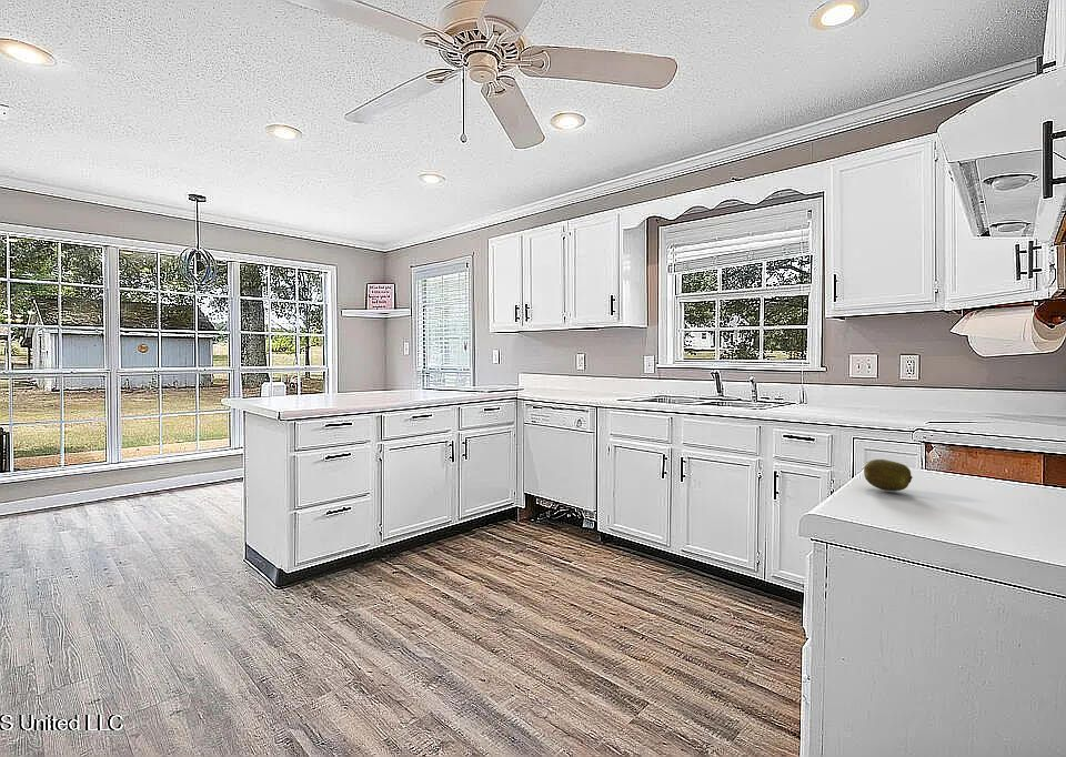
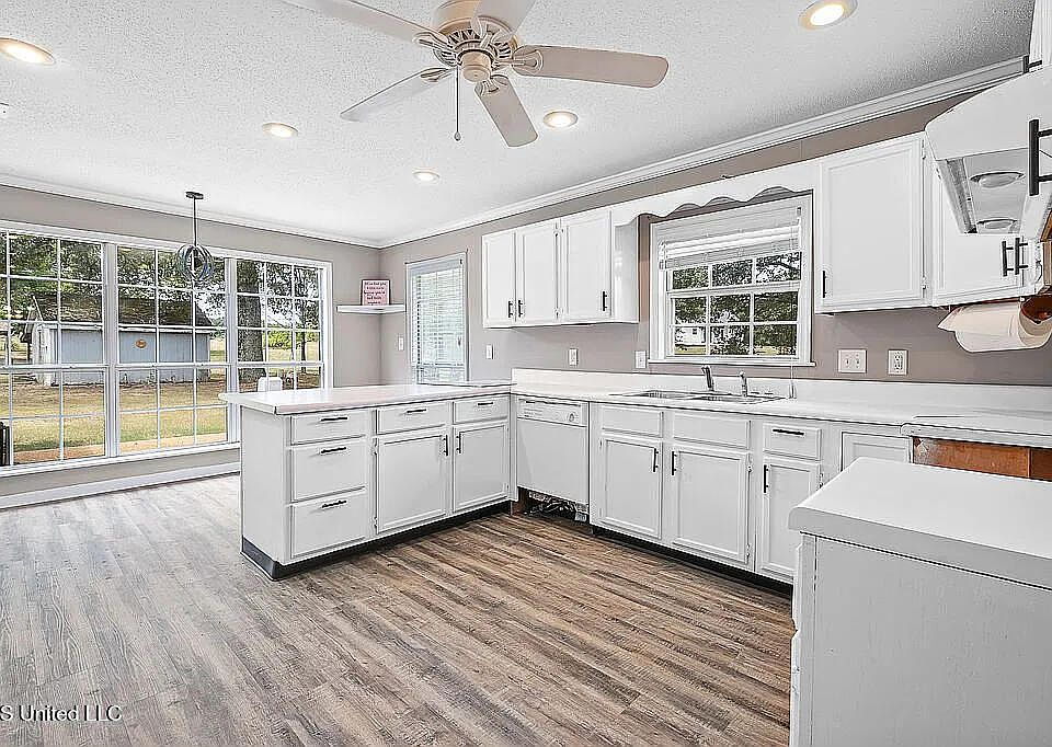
- fruit (886, 474)
